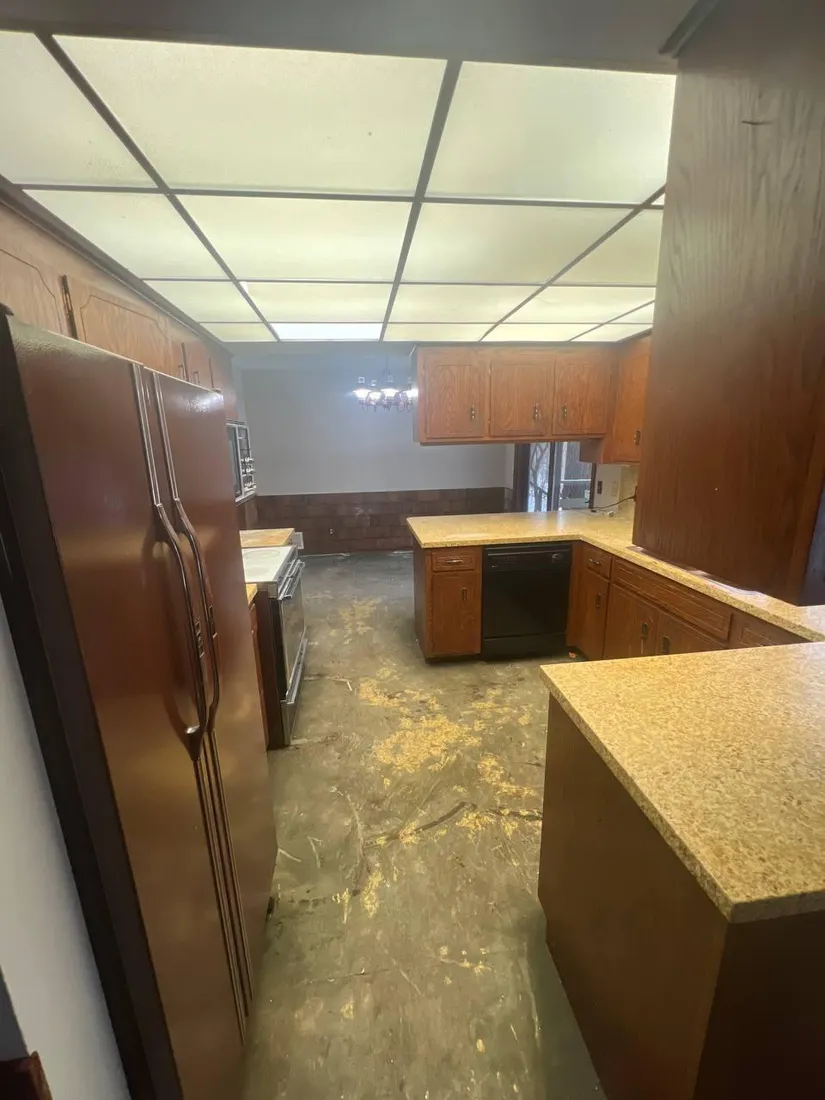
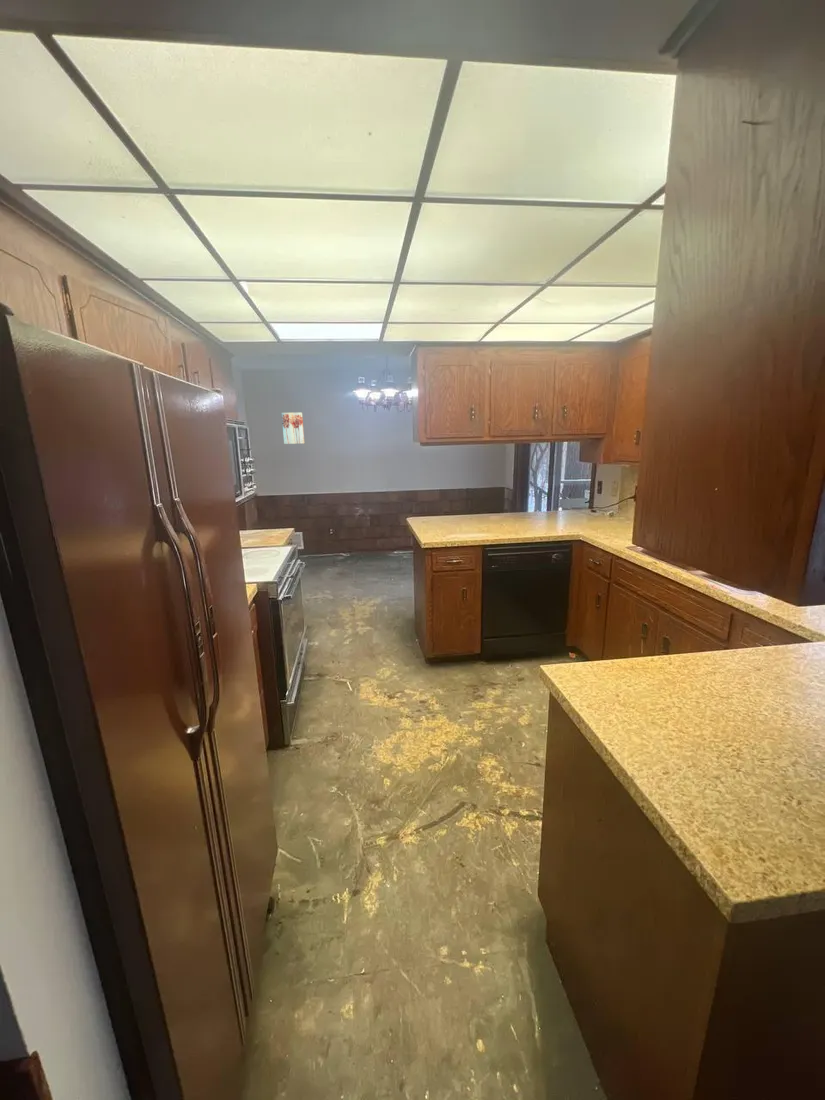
+ wall art (293, 428)
